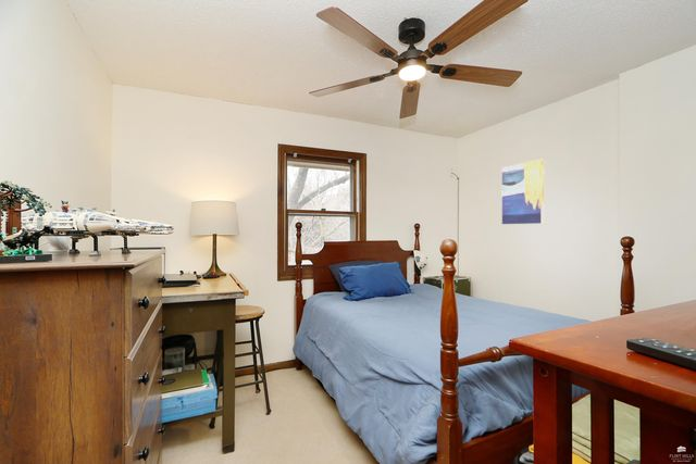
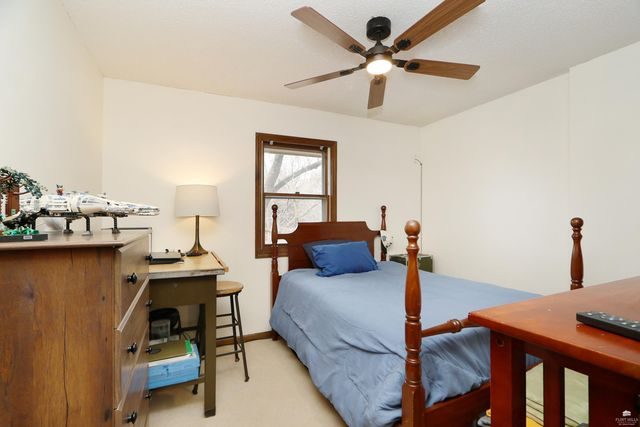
- wall art (521, 193)
